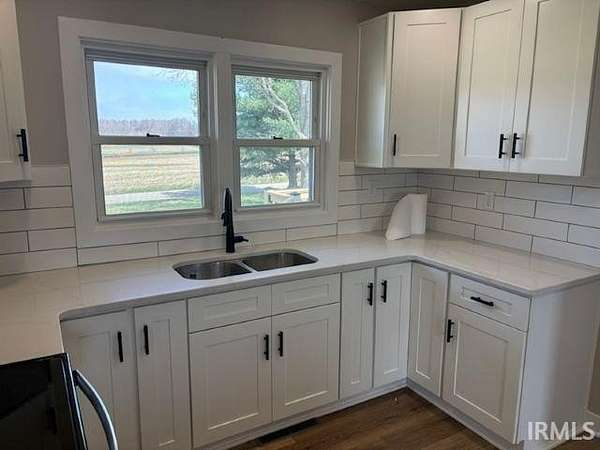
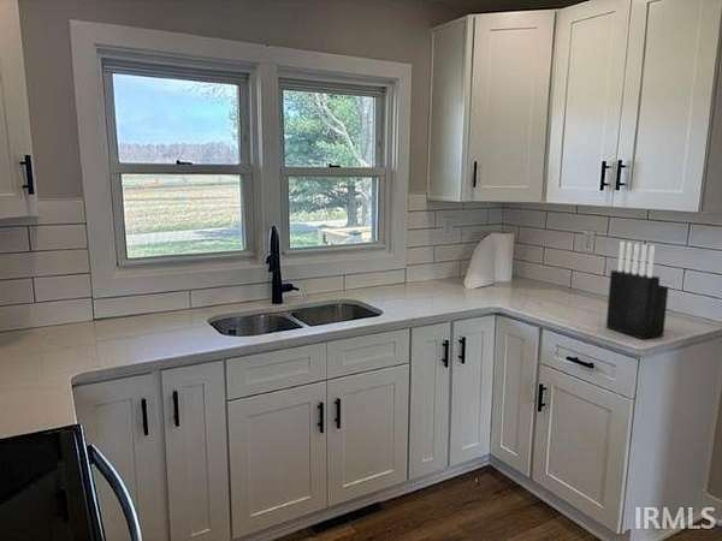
+ knife block (639, 287)
